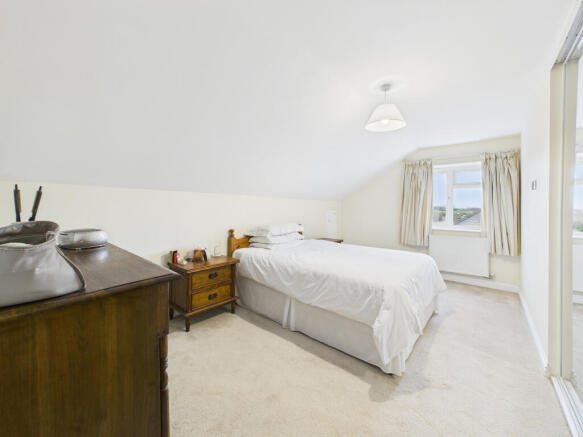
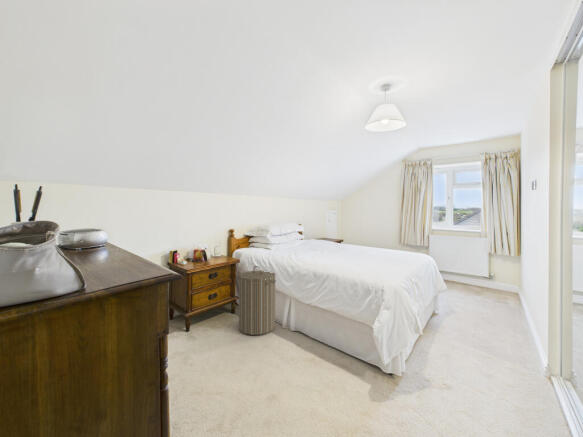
+ laundry hamper (257, 296)
